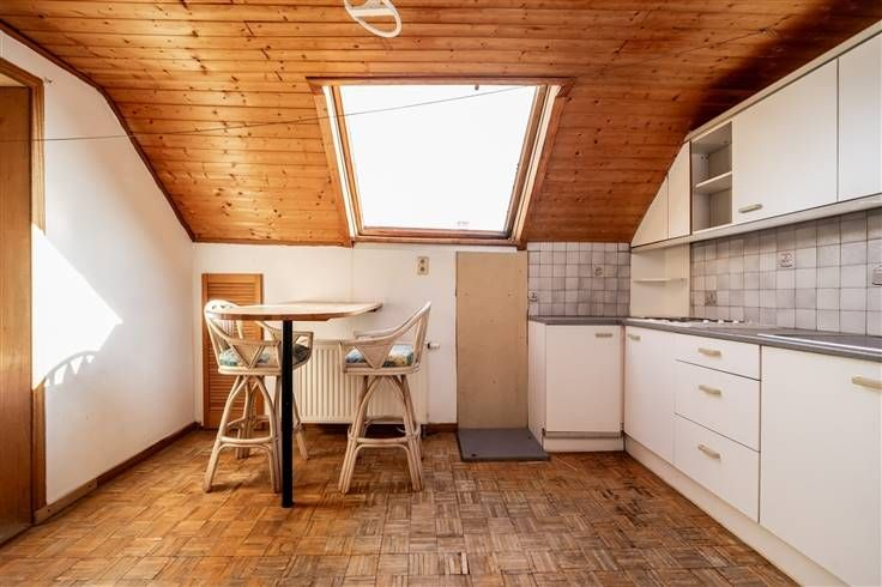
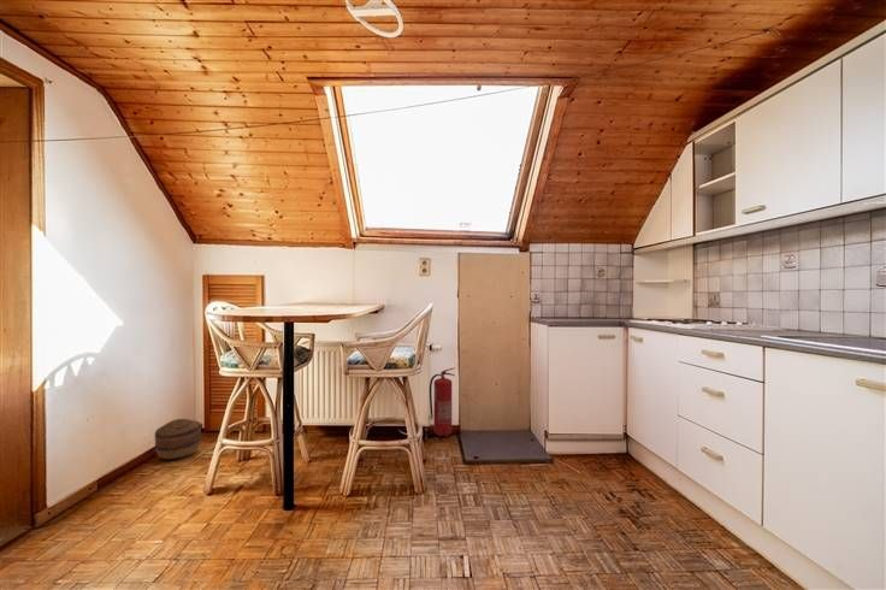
+ basket (178, 437)
+ fire extinguisher (442, 401)
